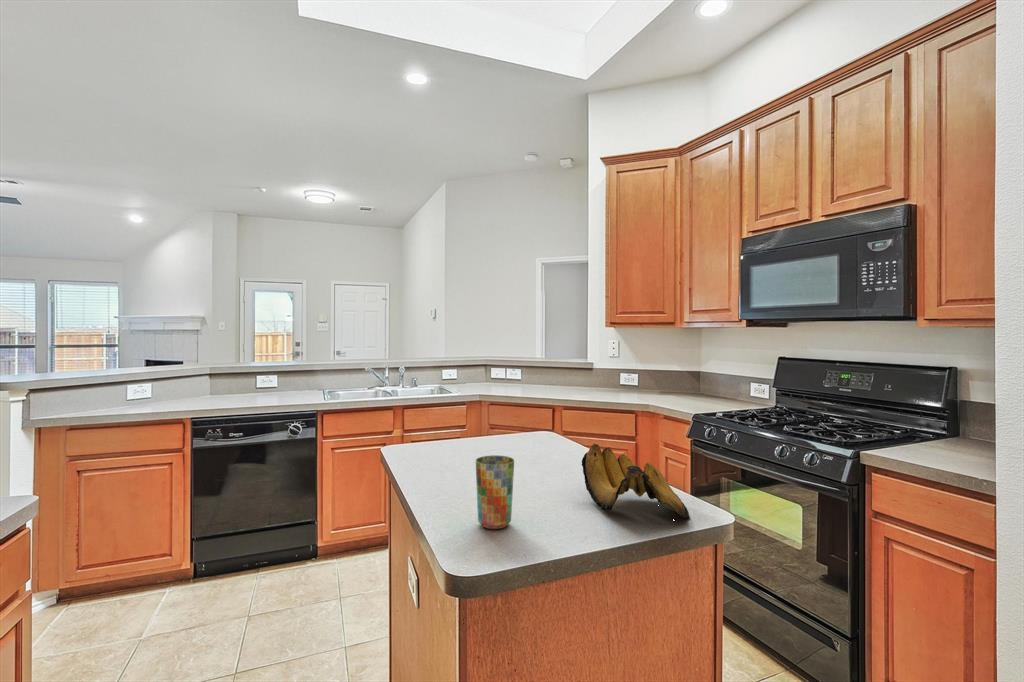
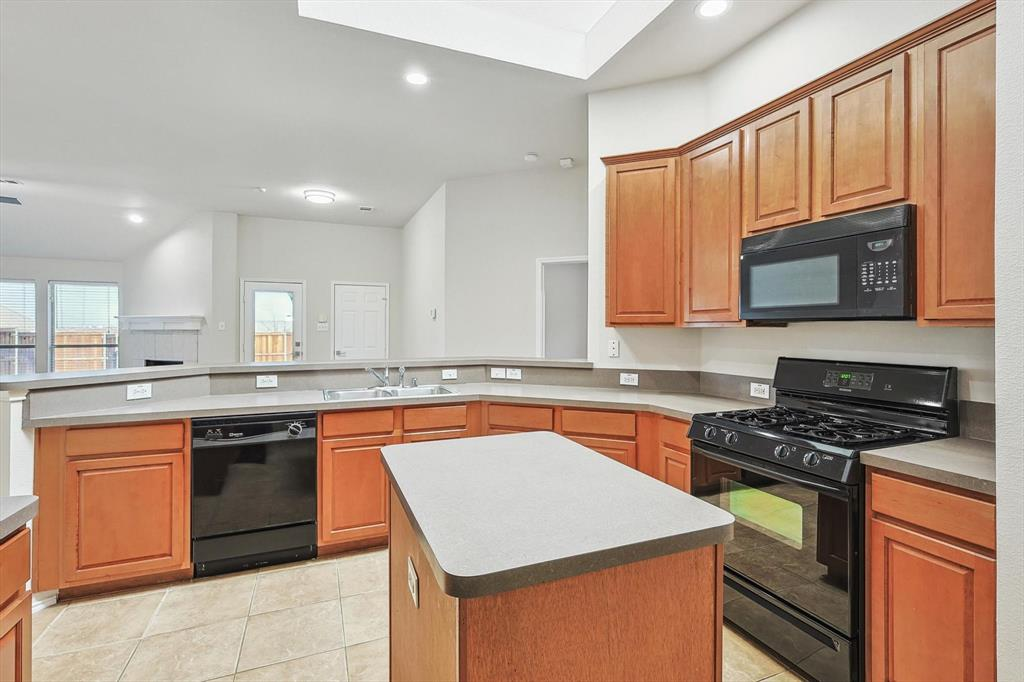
- banana bunch (637, 478)
- cup (494, 492)
